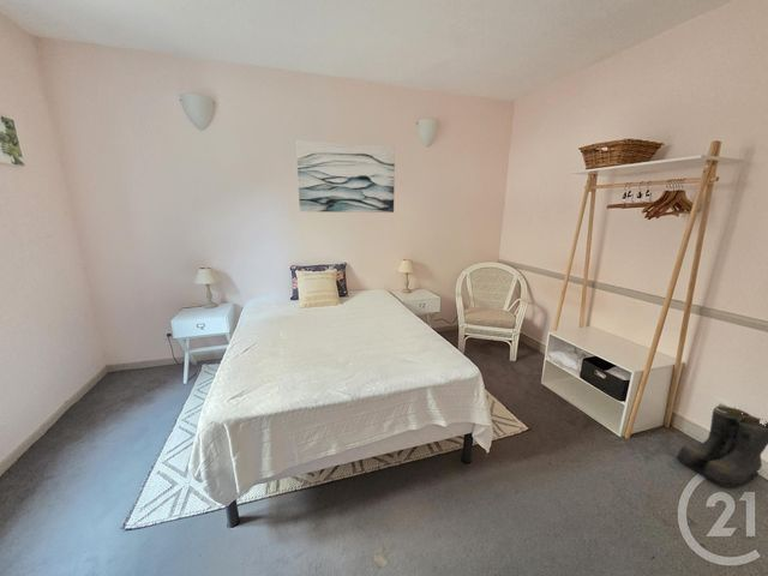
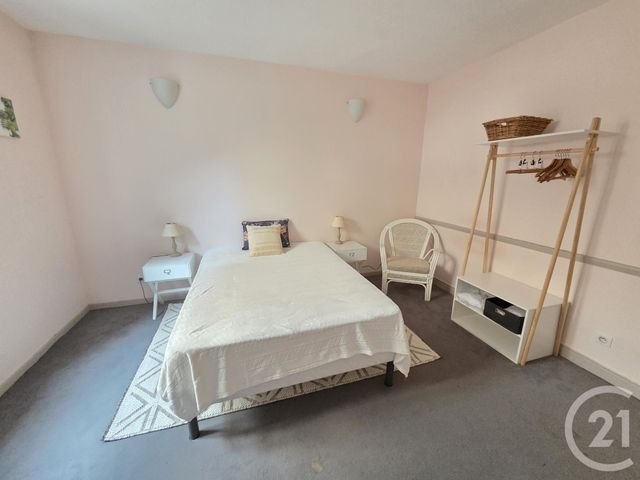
- wall art (348, 179)
- boots (725, 443)
